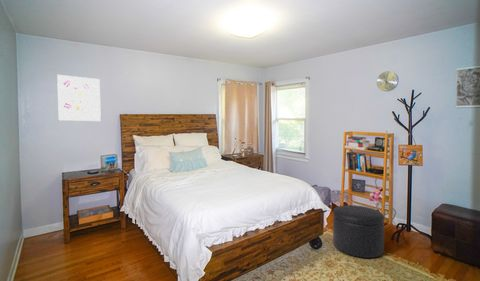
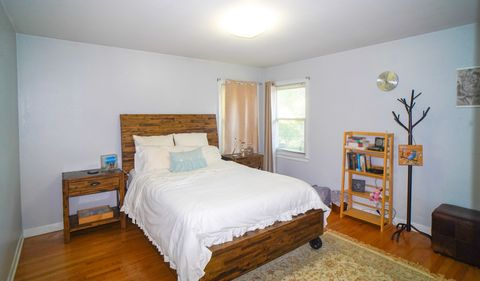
- wall art (79, 99)
- ottoman (357, 228)
